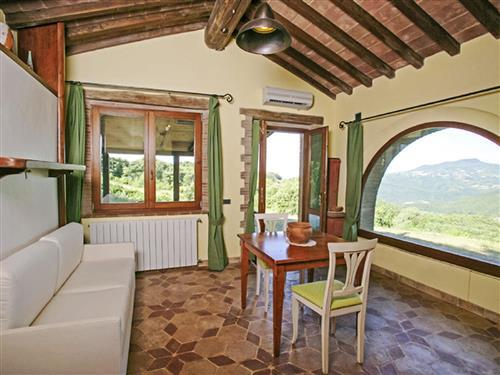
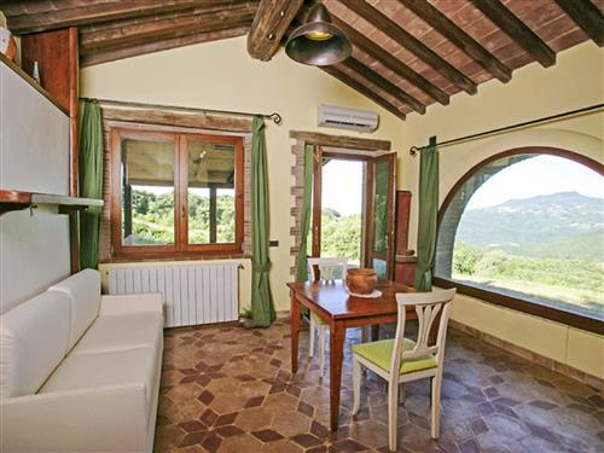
+ potted plant (249, 315)
